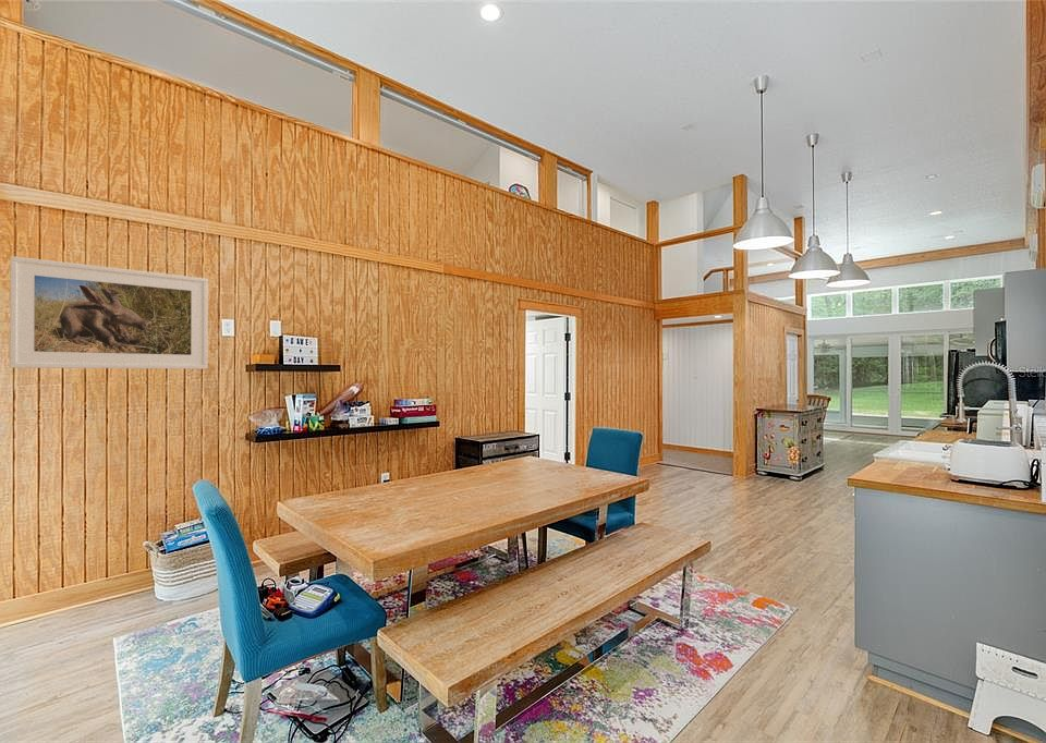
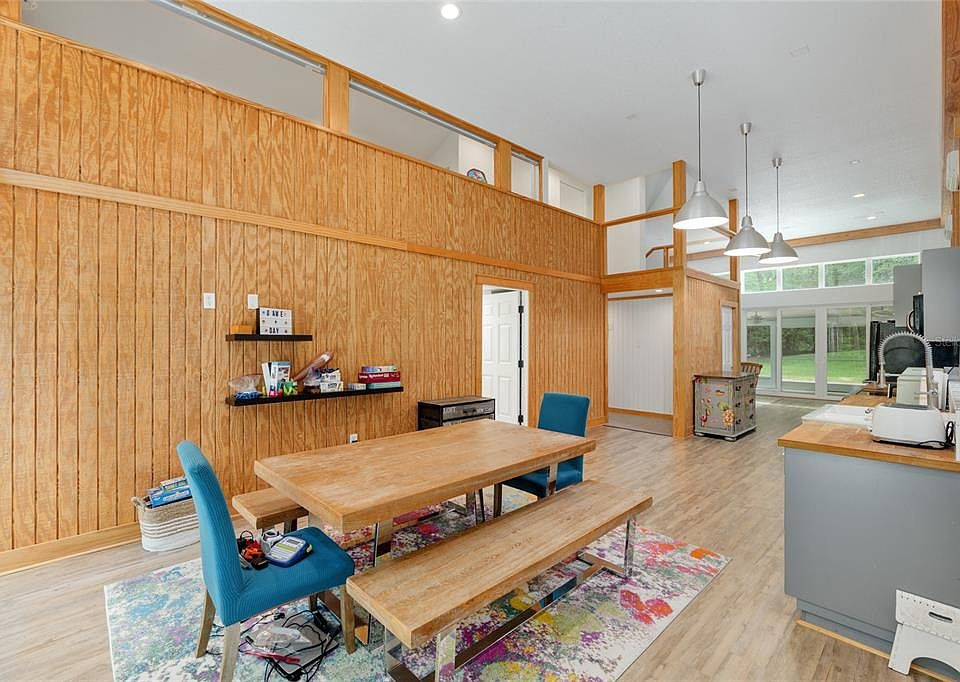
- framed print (119, 318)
